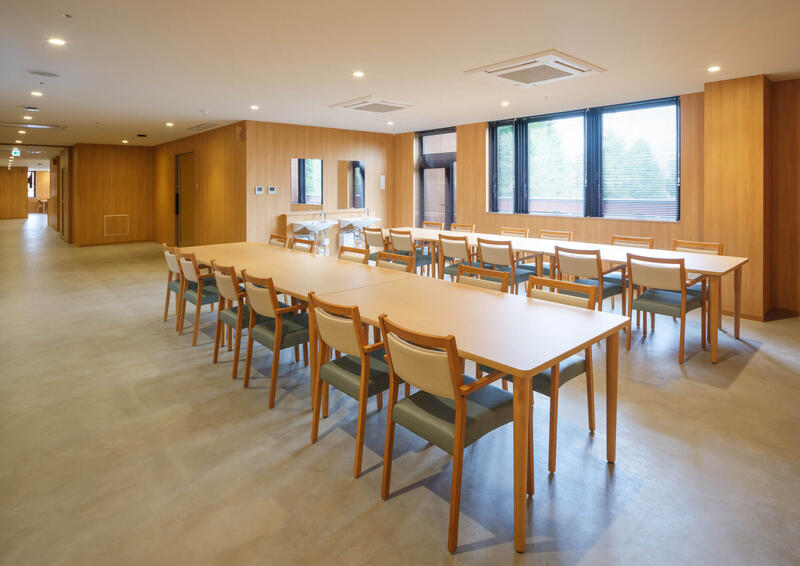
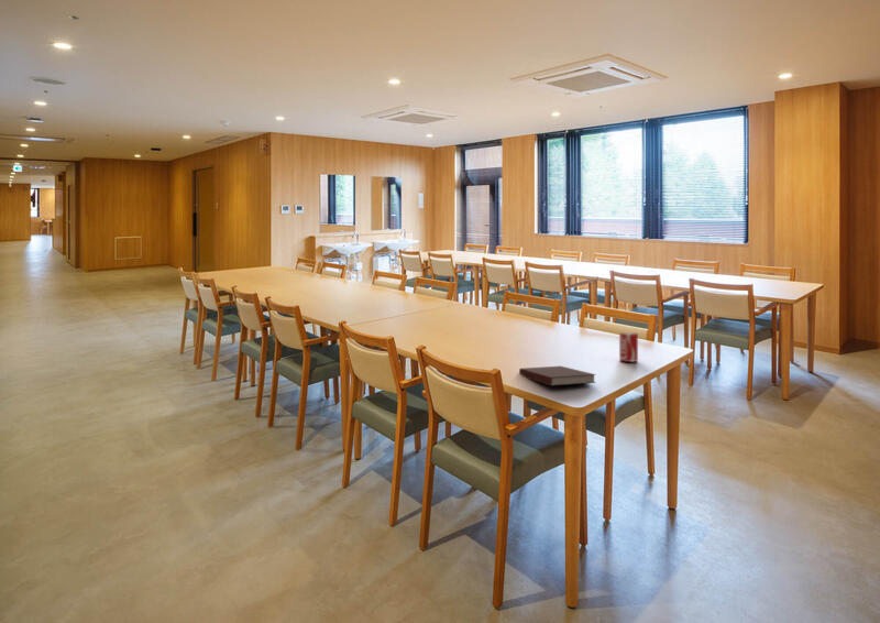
+ notebook (556, 374)
+ beverage can (628, 347)
